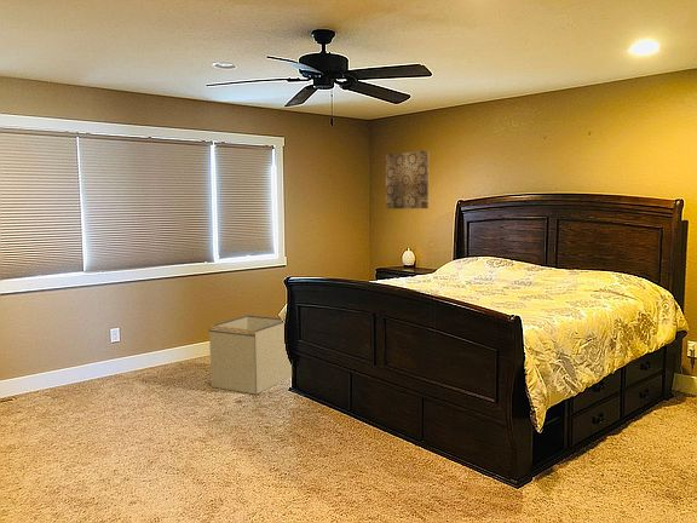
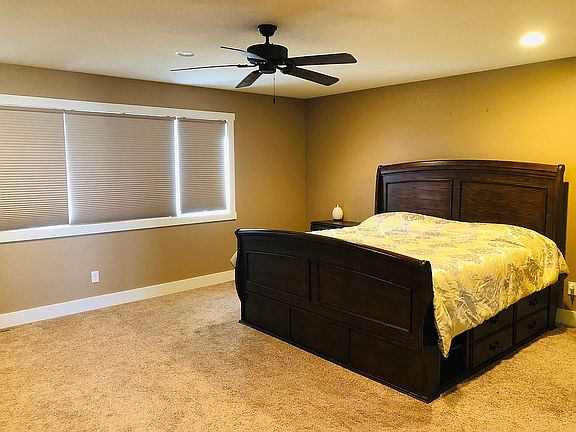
- wall art (405, 180)
- storage bin (250, 351)
